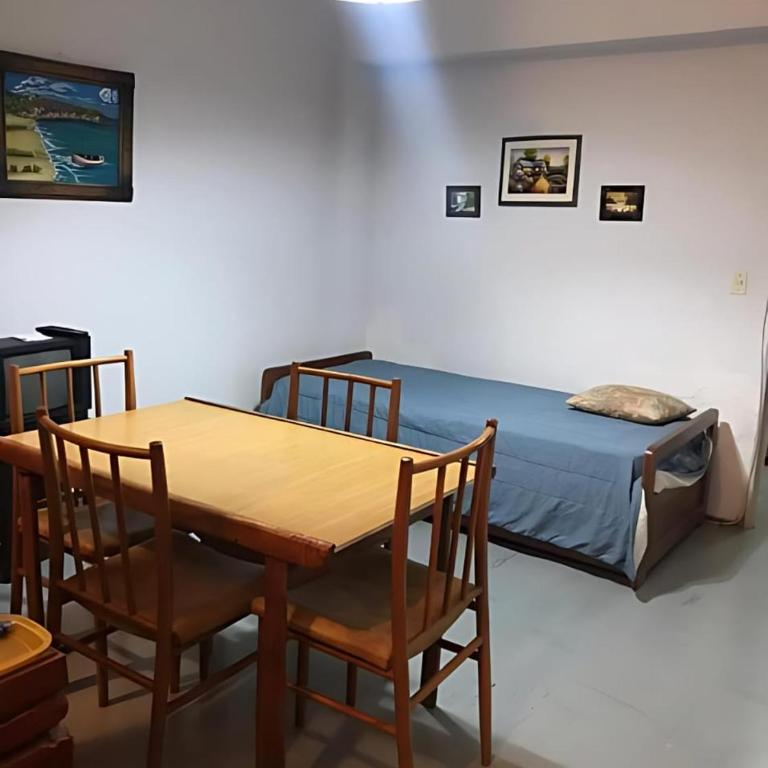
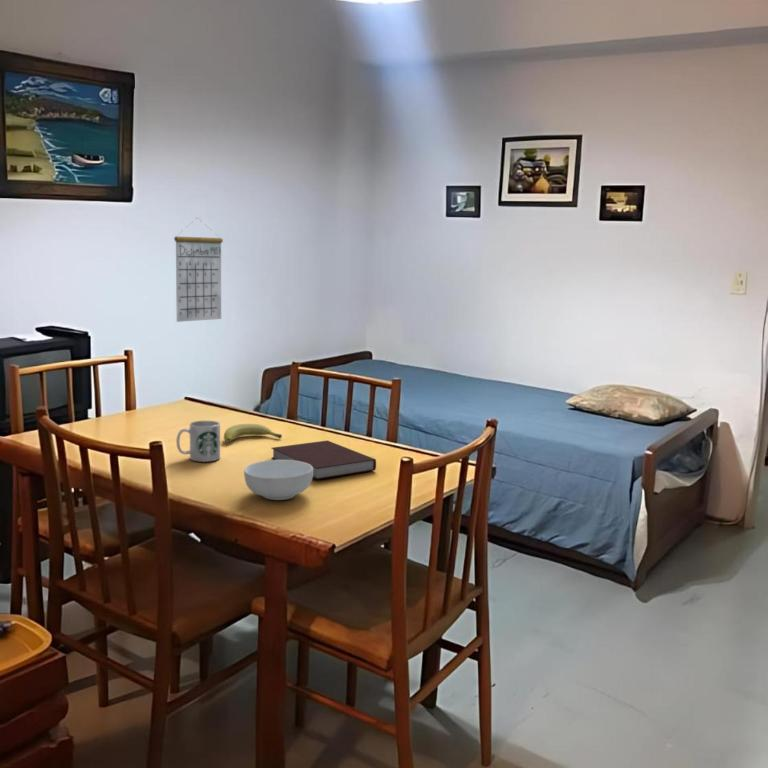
+ fruit (249, 432)
+ notebook (322, 458)
+ calendar (199, 269)
+ cereal bowl (278, 481)
+ mug (198, 441)
